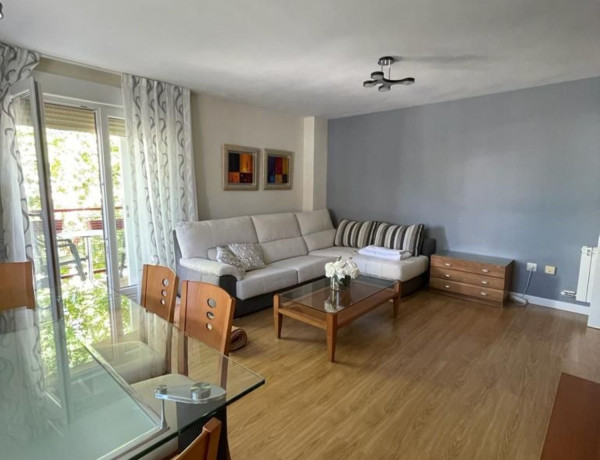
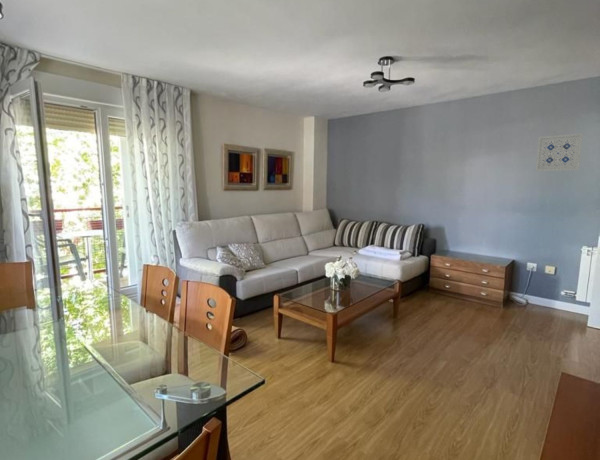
+ wall art (558, 153)
